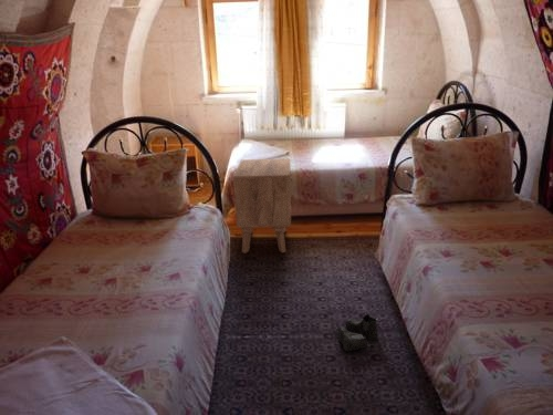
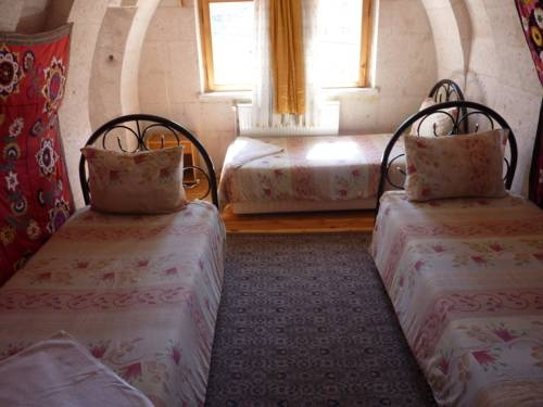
- boots (354, 330)
- nightstand (263, 205)
